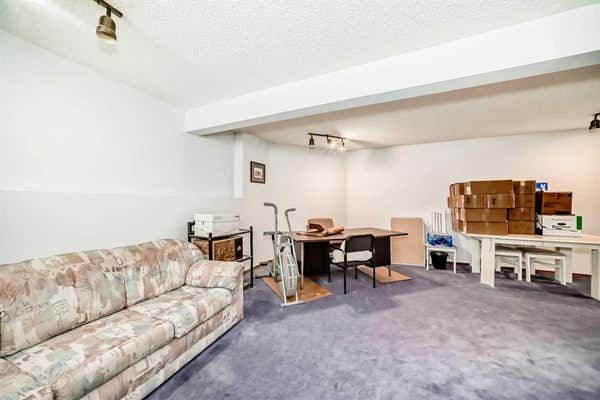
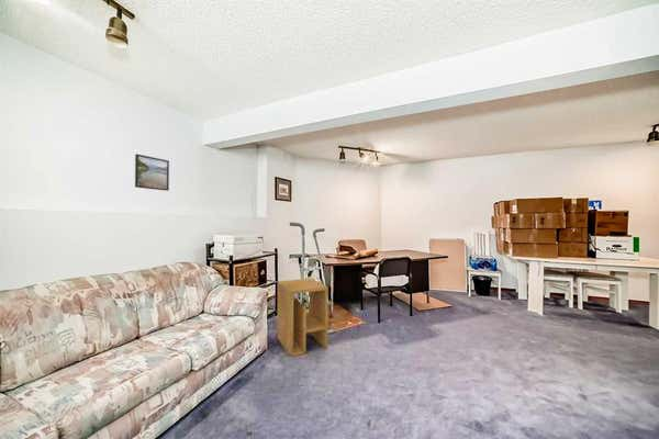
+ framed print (153, 172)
+ side table (301, 313)
